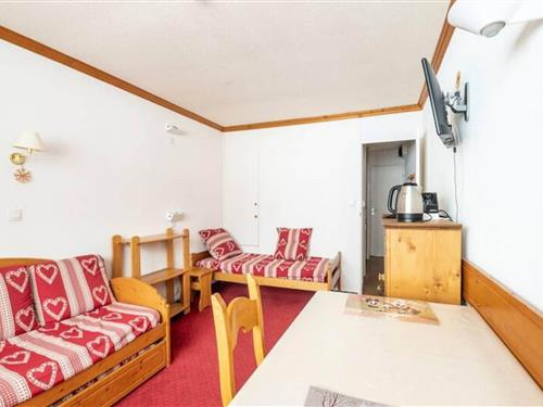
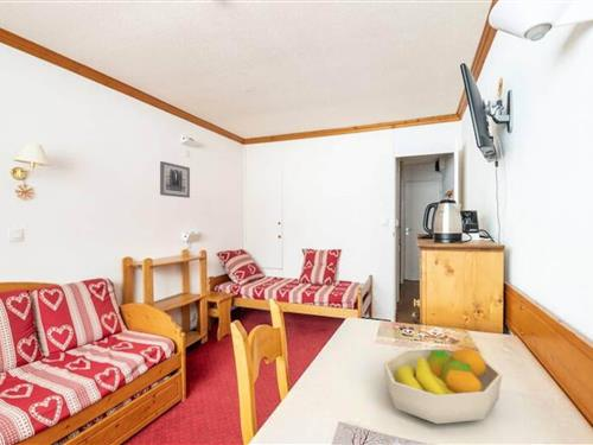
+ wall art (176, 180)
+ fruit bowl (440, 377)
